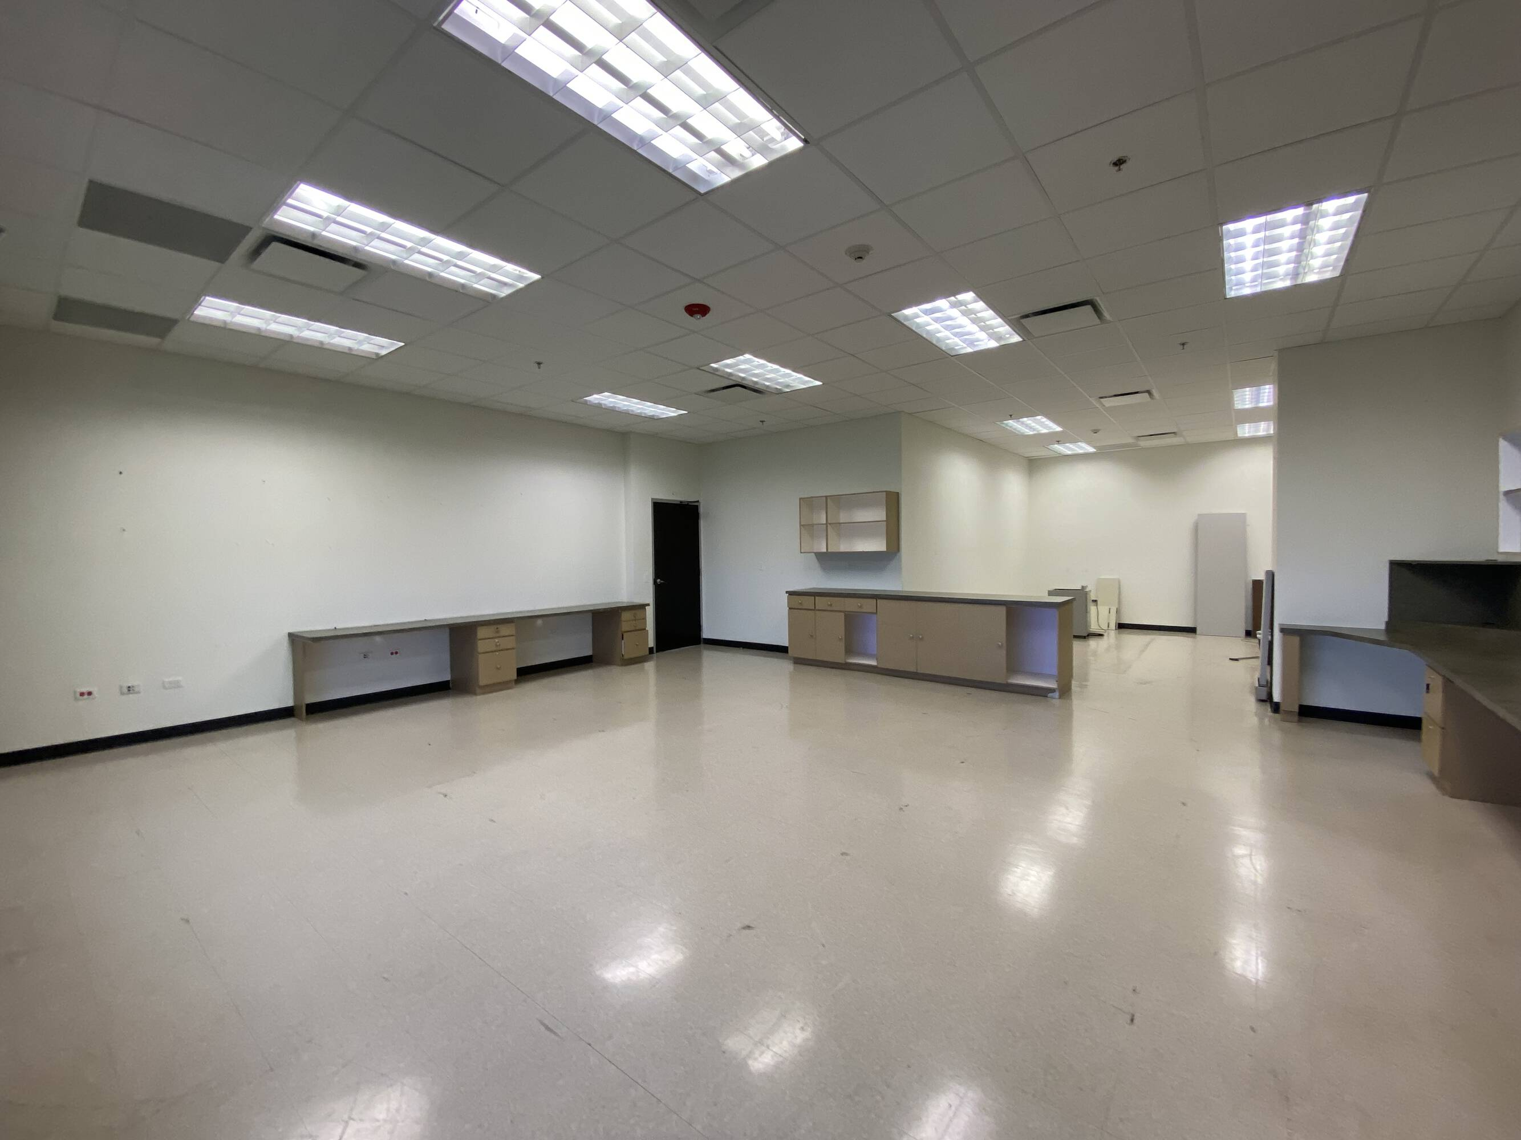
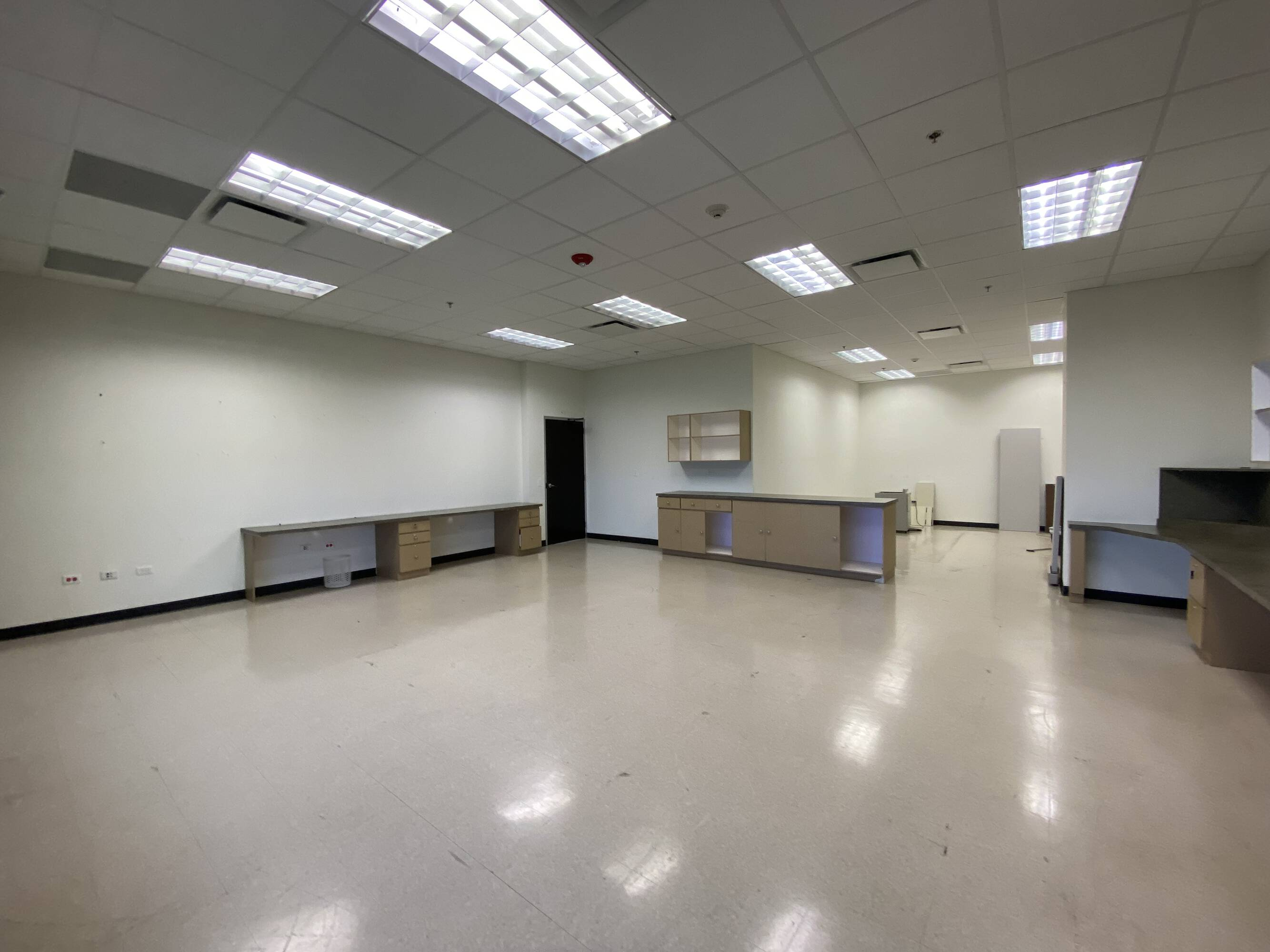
+ waste bin (337, 571)
